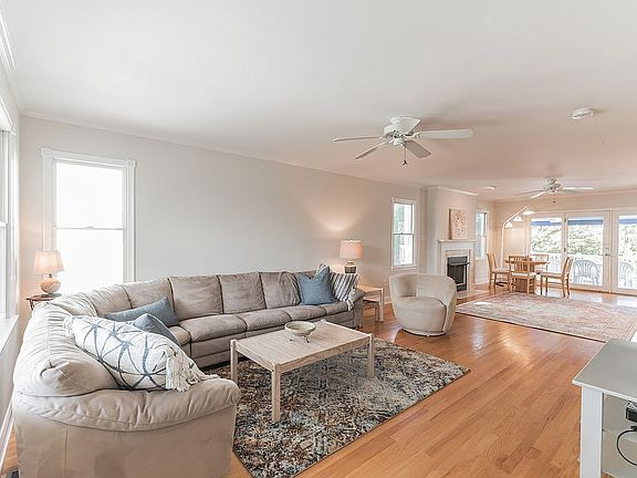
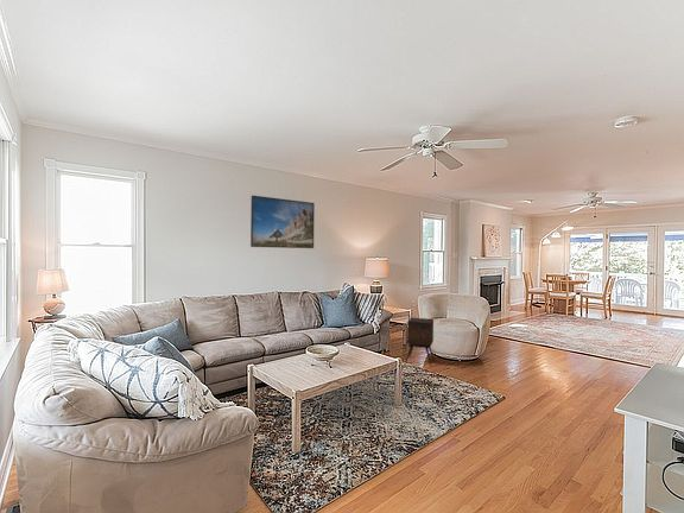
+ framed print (284, 223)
+ side table (419, 340)
